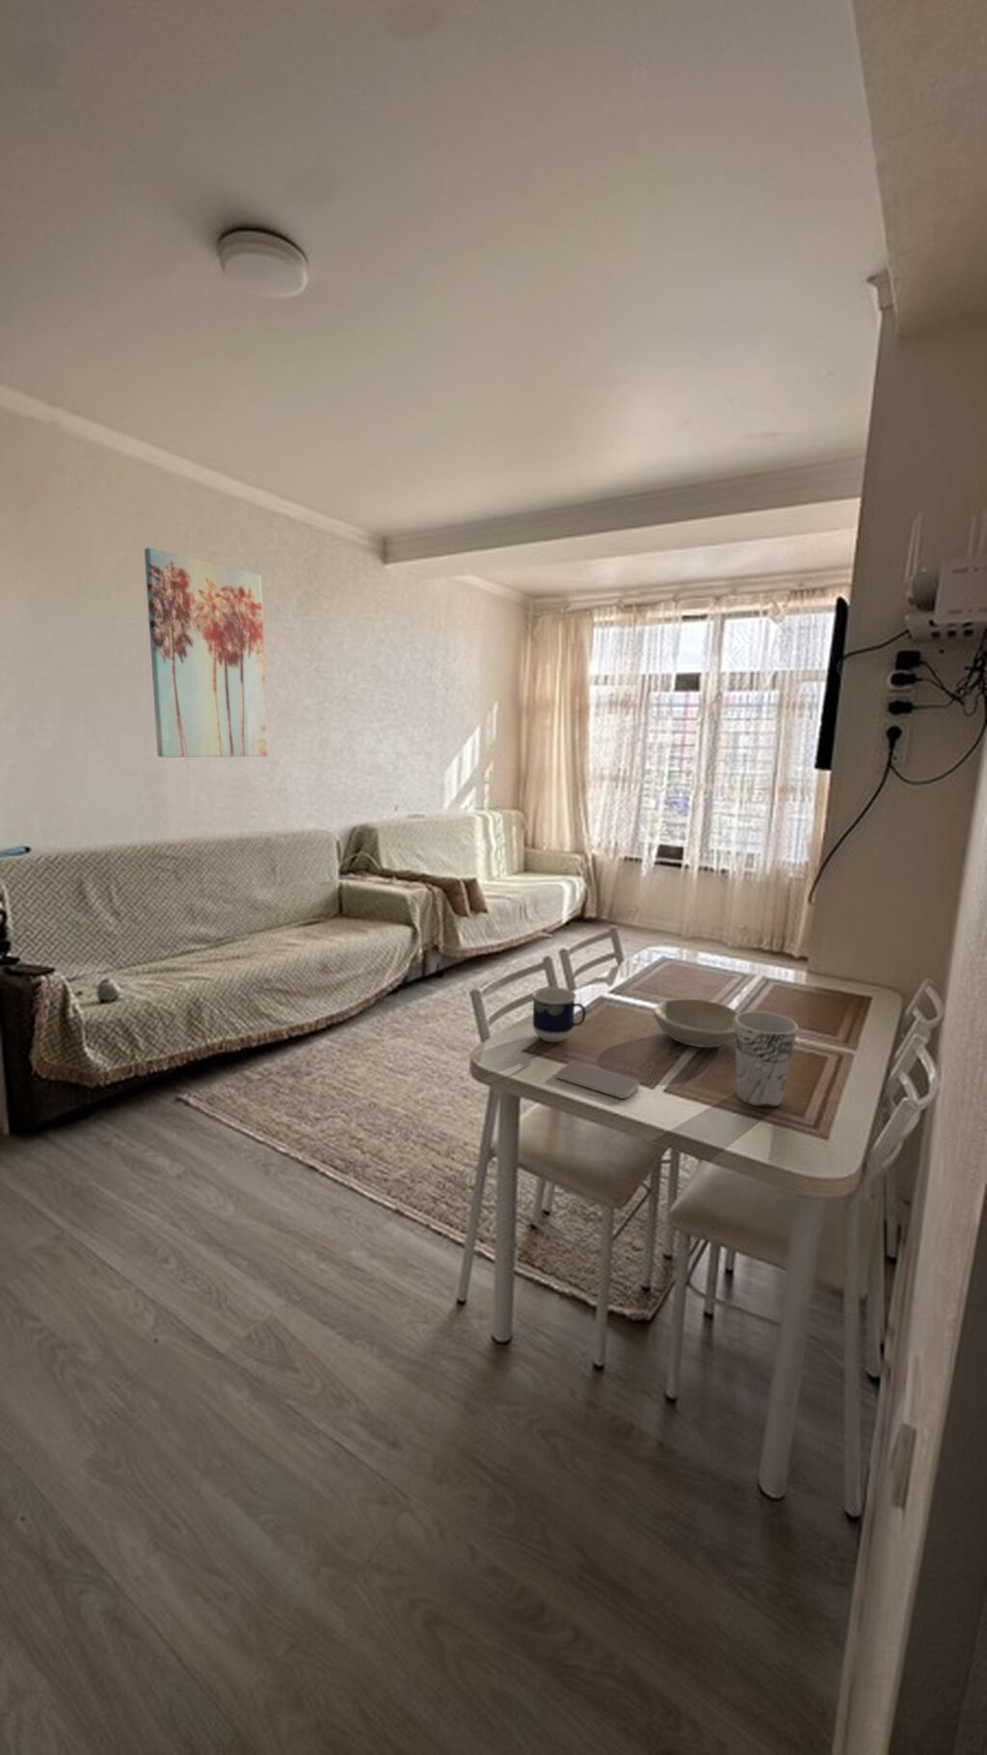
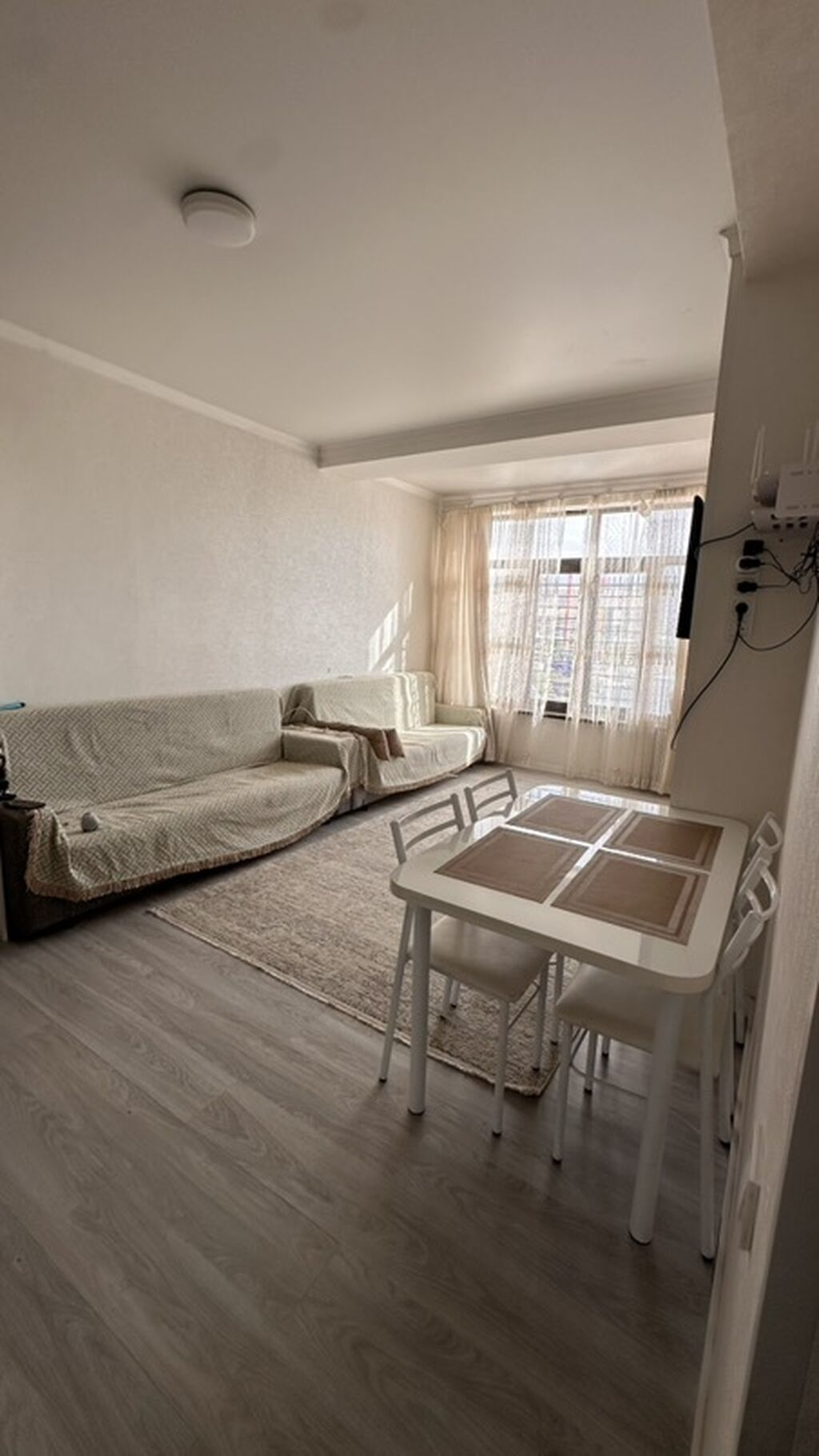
- smartphone (597, 1079)
- wall art (211, 661)
- cup (763, 1060)
- cup (559, 1017)
- bowl (698, 1026)
